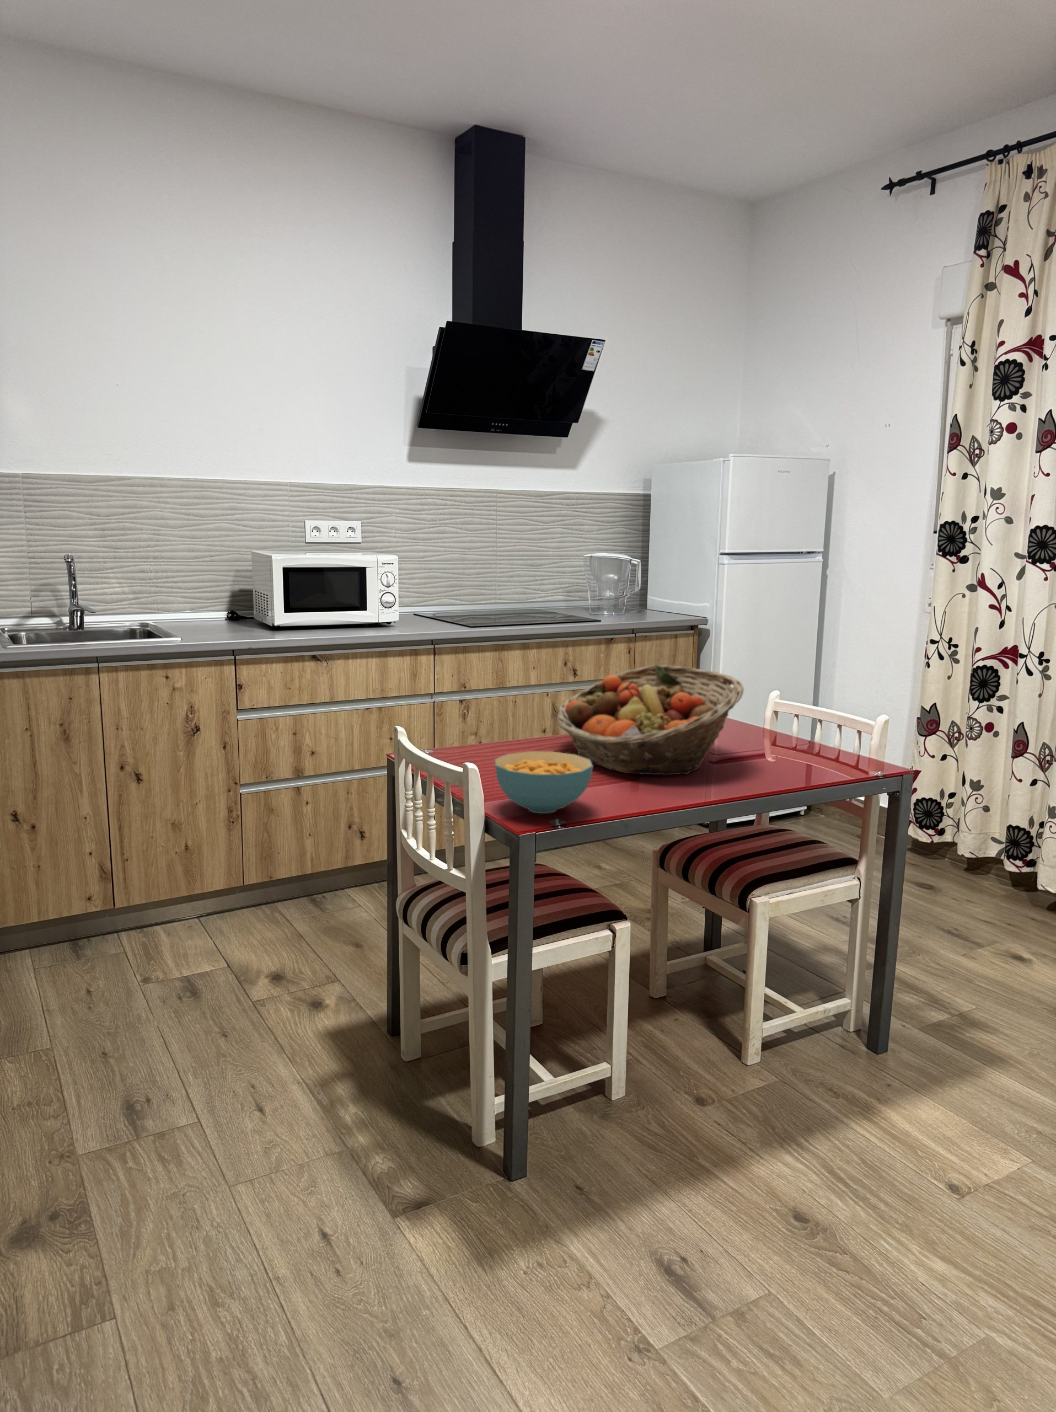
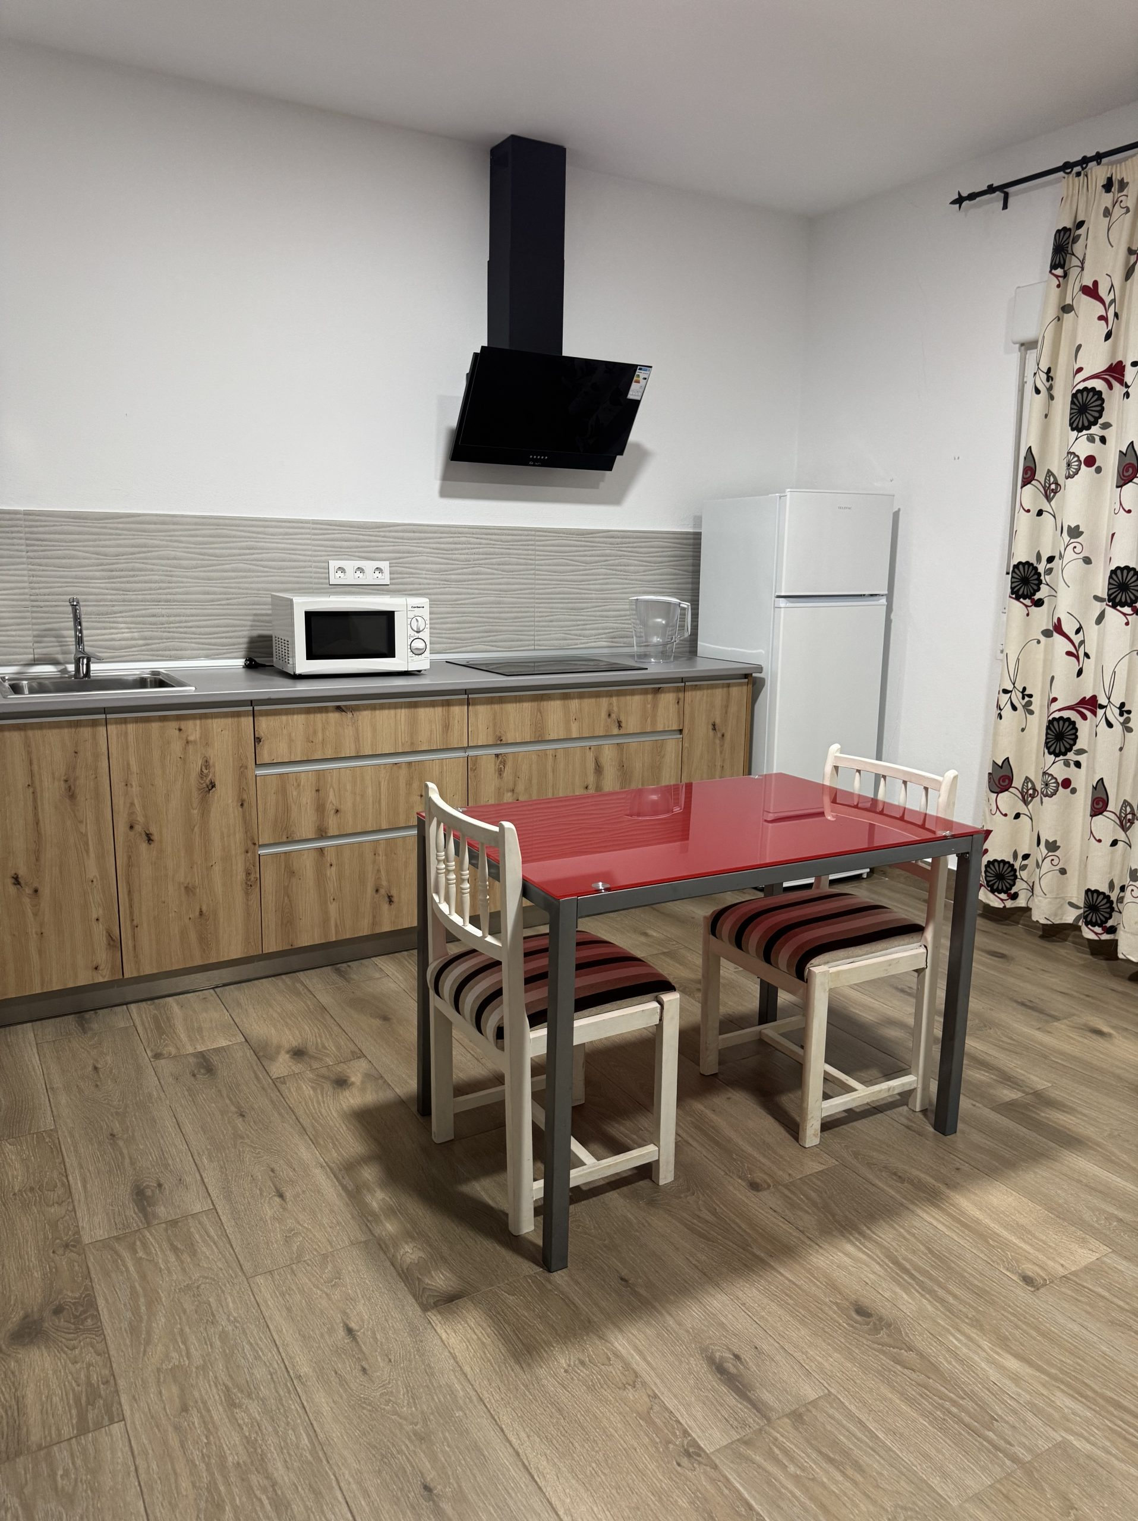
- fruit basket (647, 717)
- cereal bowl (542, 785)
